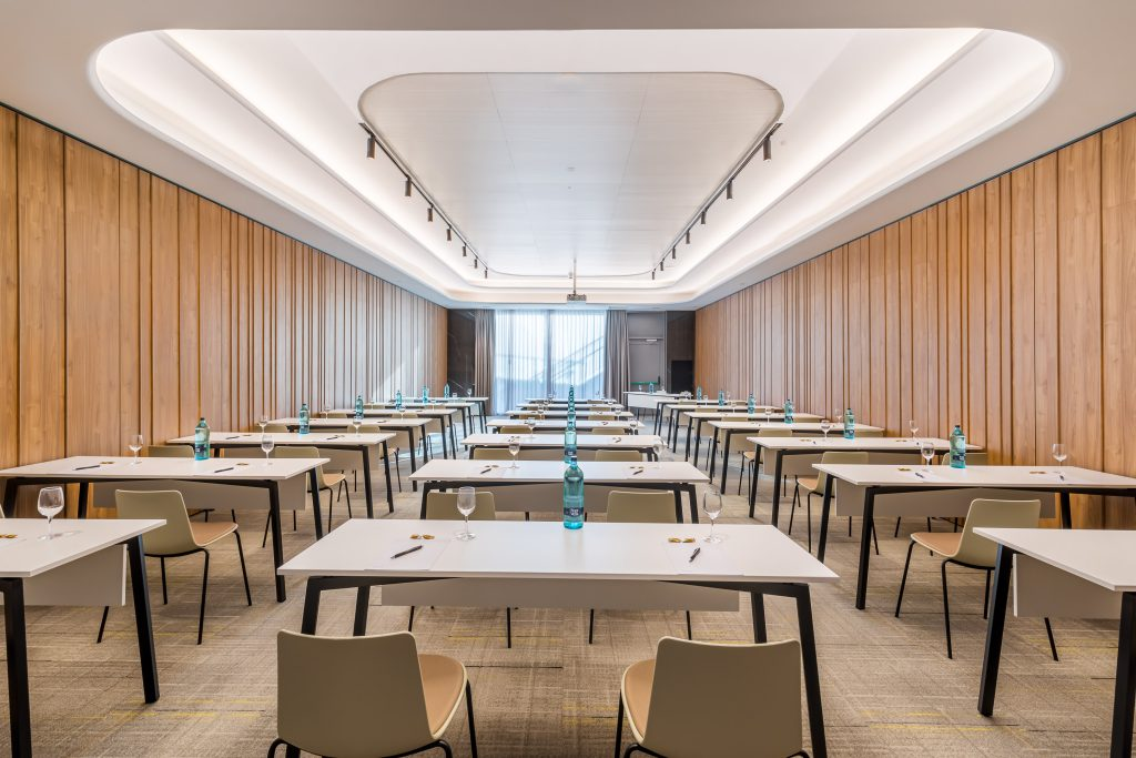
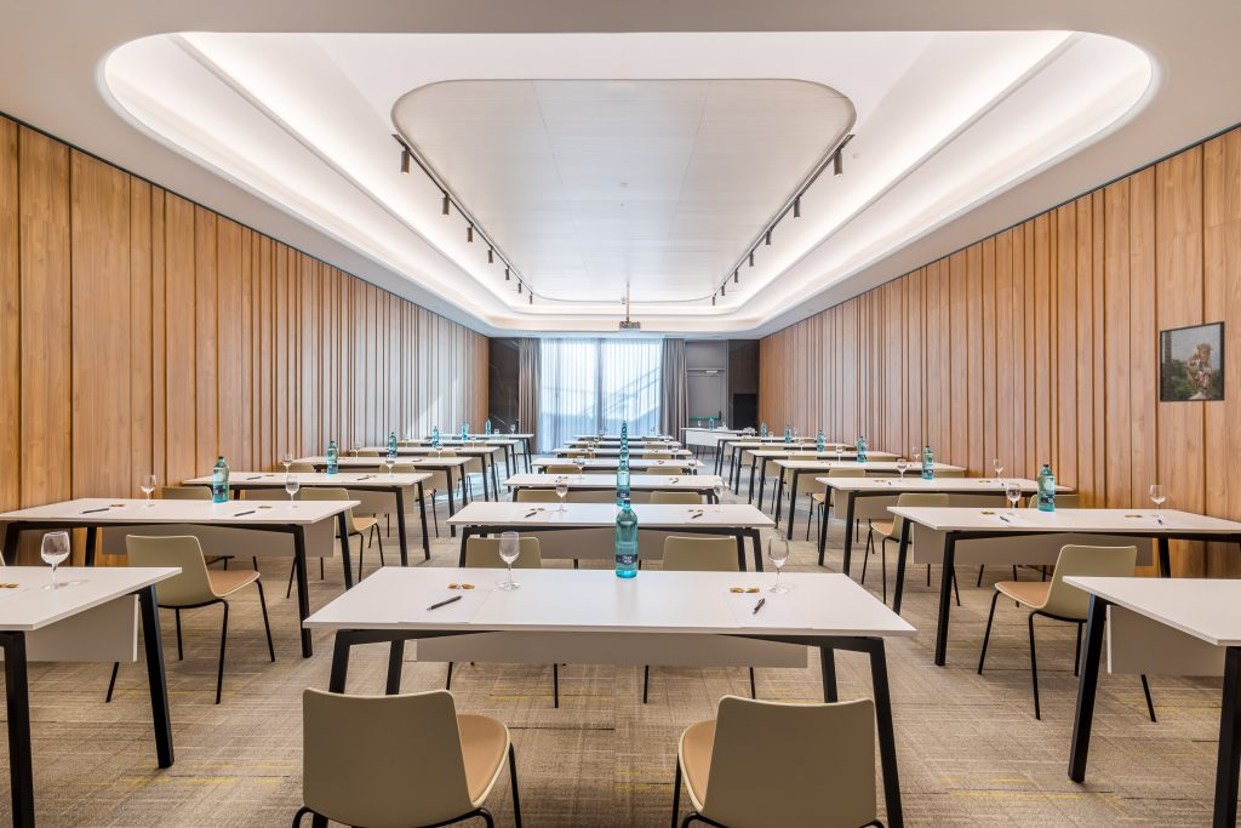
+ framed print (1190, 364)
